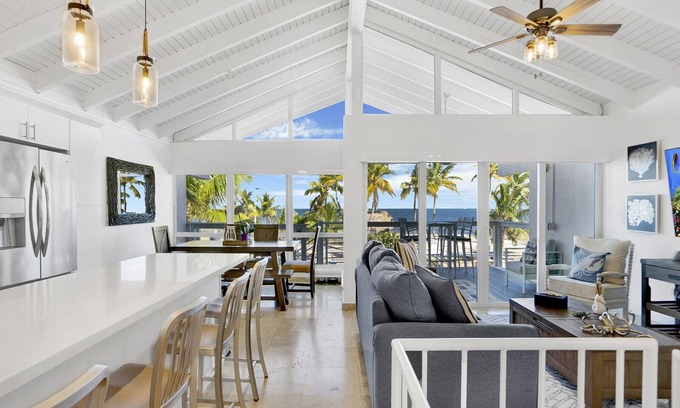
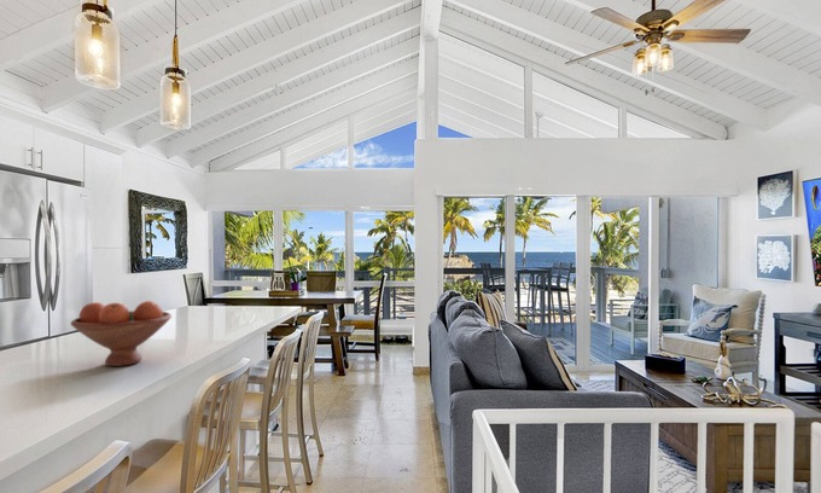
+ fruit bowl (123, 331)
